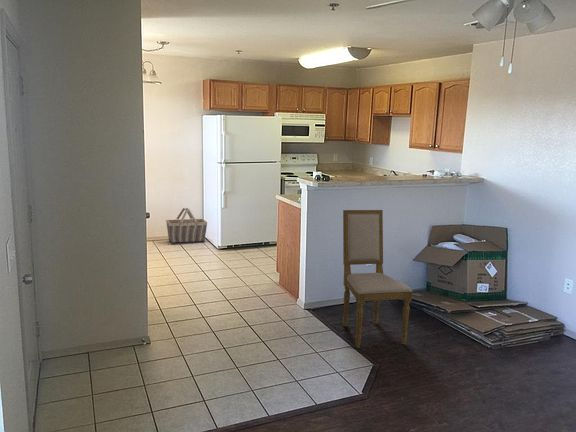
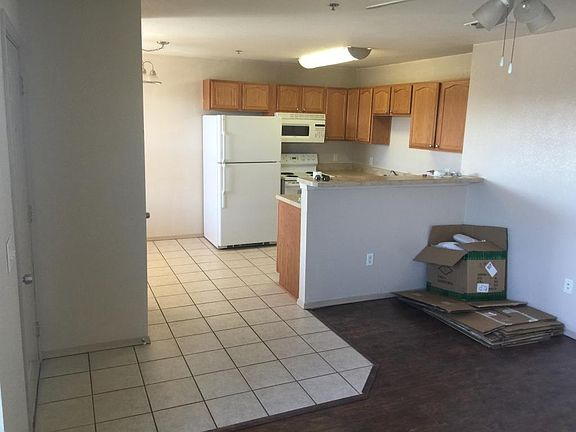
- basket (186, 225)
- dining chair (372, 274)
